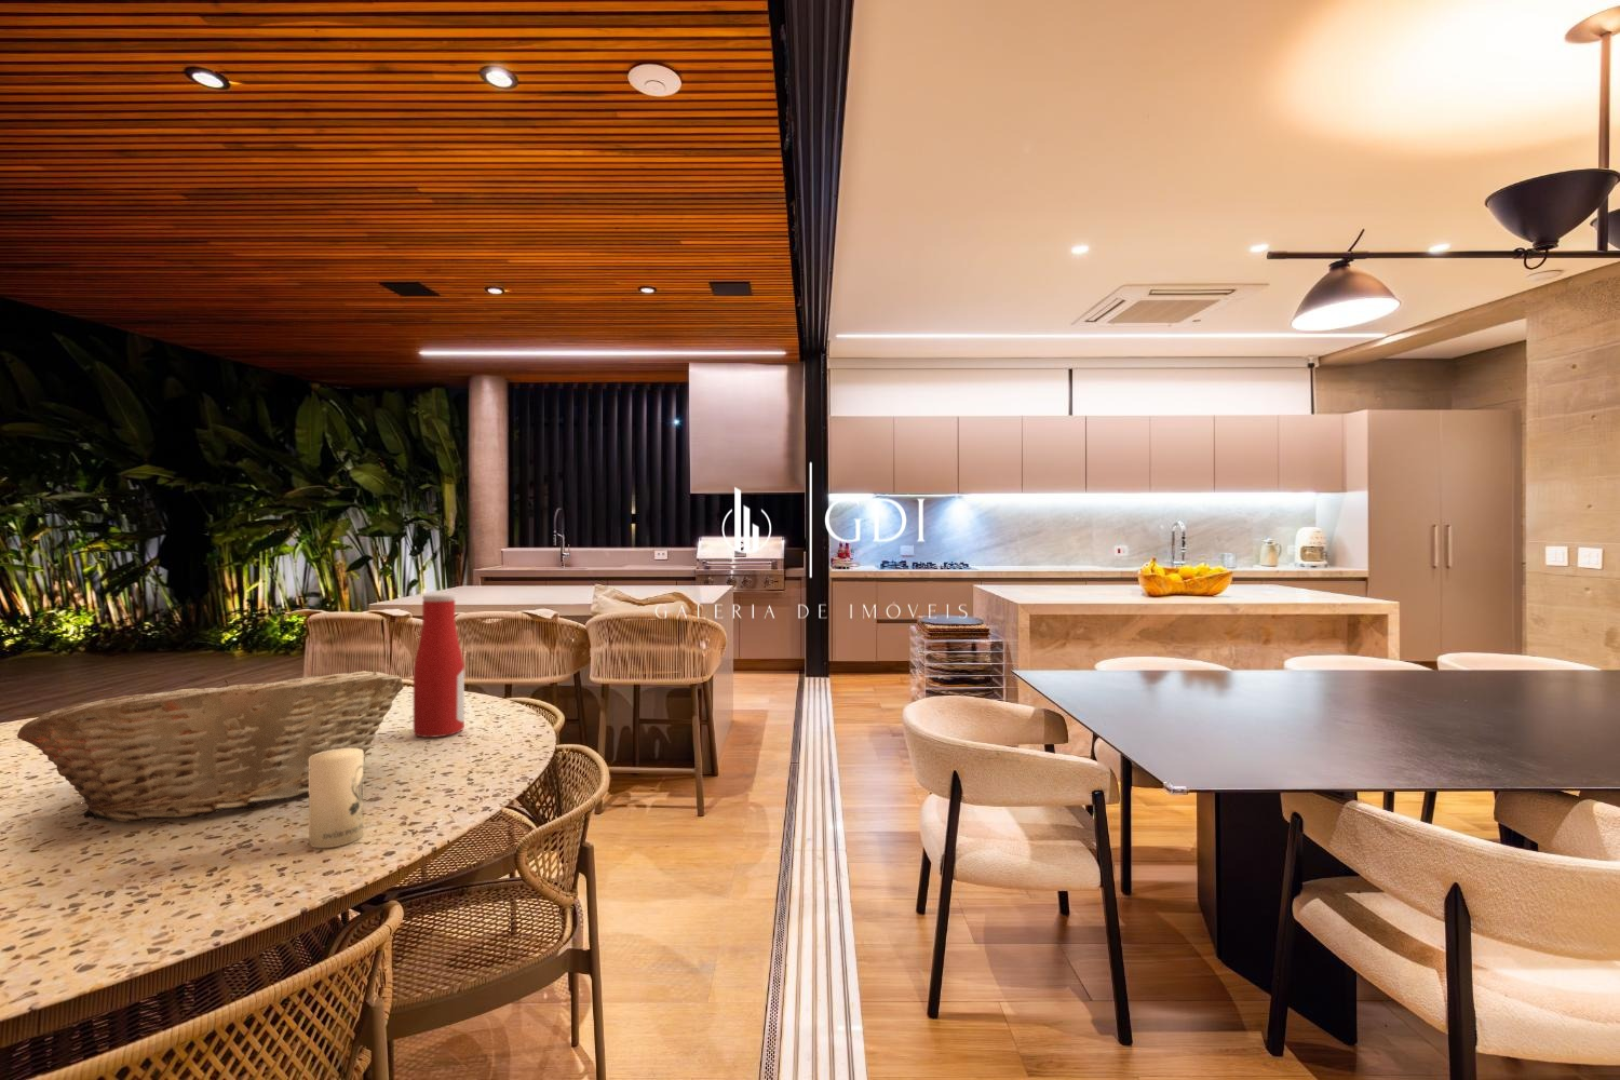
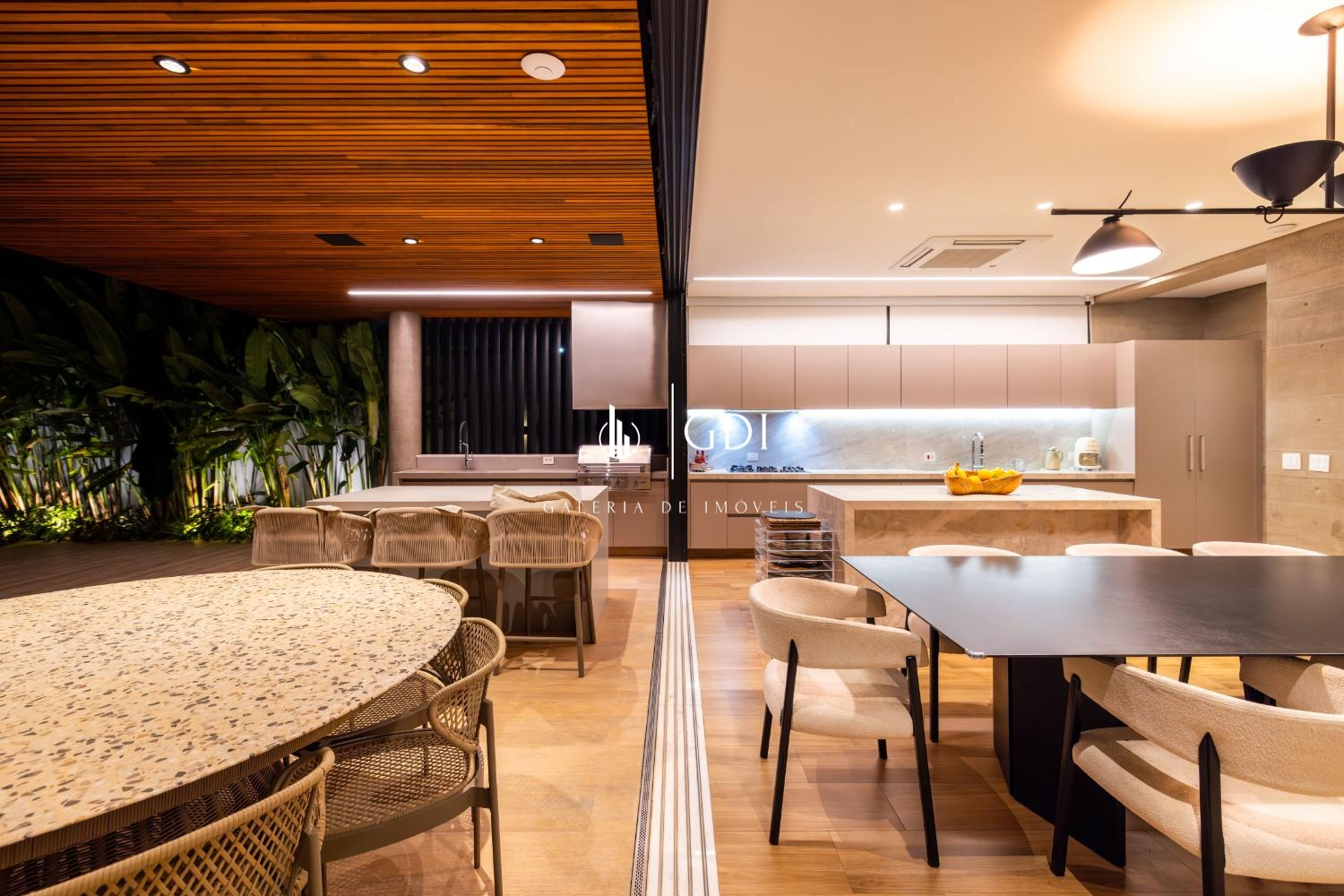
- fruit basket (234, 730)
- candle (336, 796)
- bottle (439, 663)
